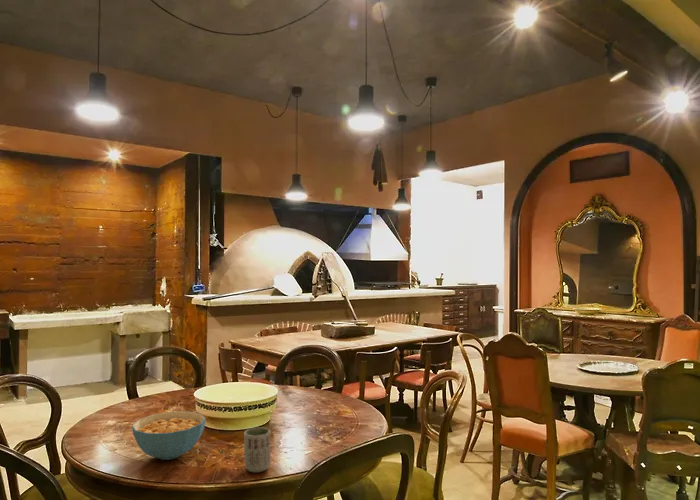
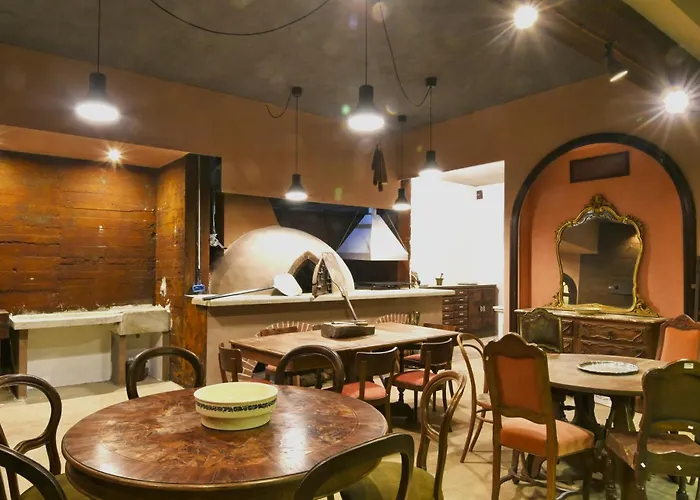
- cereal bowl (169, 438)
- cup (257, 449)
